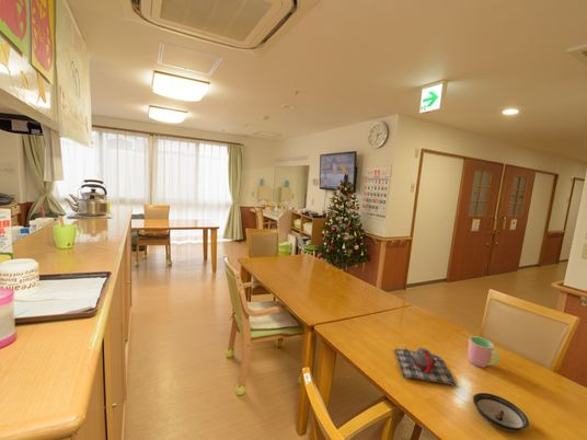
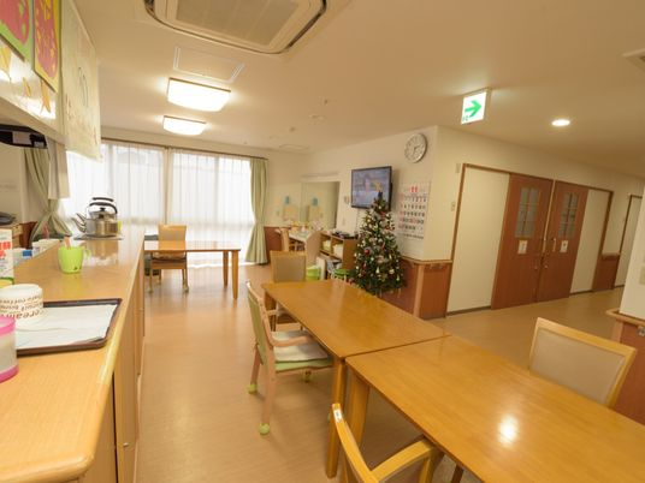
- saucer (498, 414)
- teapot (423, 358)
- cup (483, 354)
